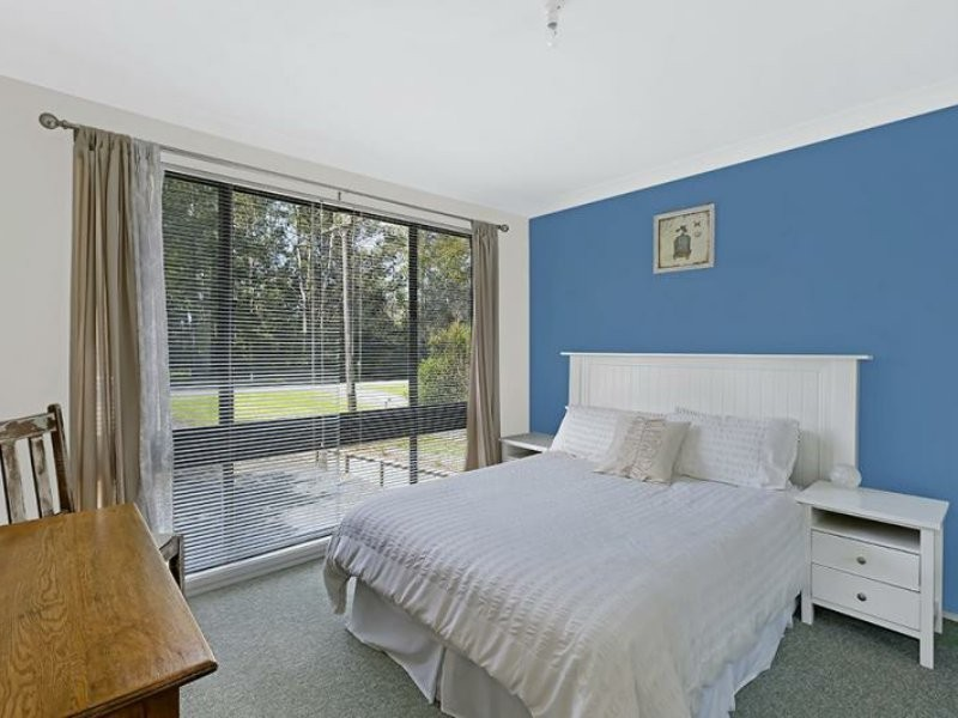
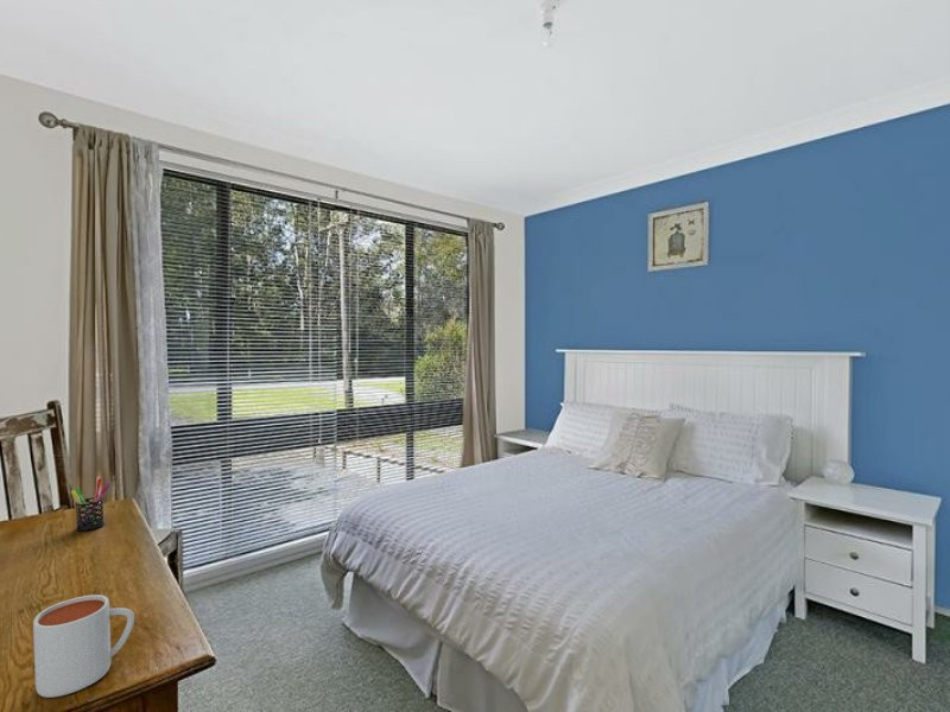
+ pen holder (88, 503)
+ mug (87, 640)
